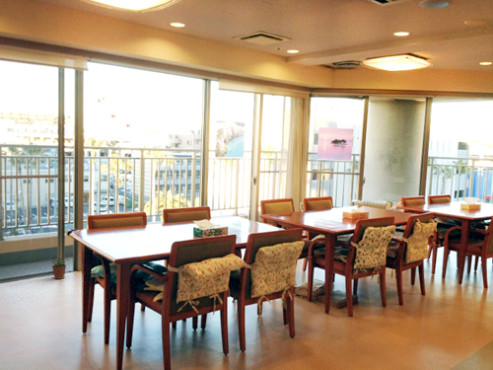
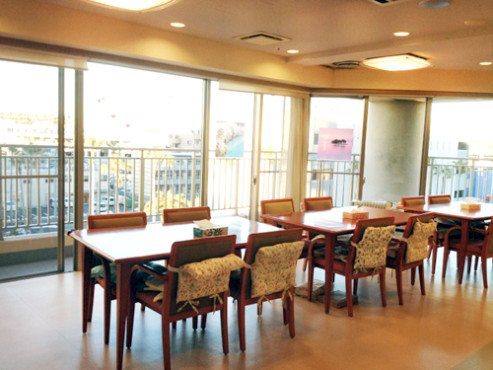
- potted plant (59, 268)
